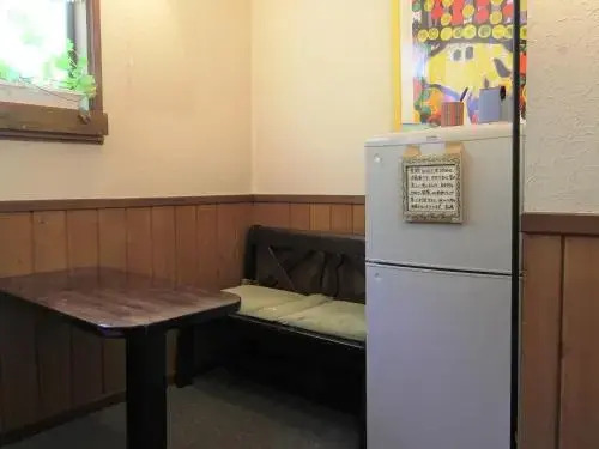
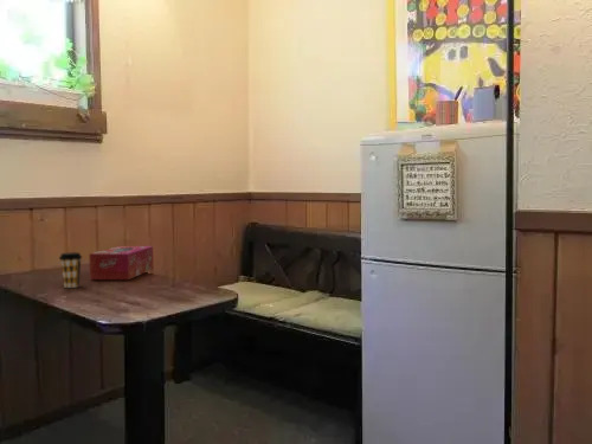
+ tissue box (123, 262)
+ coffee cup (71, 270)
